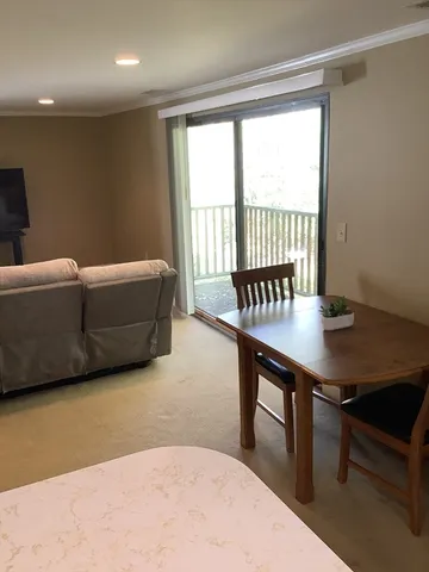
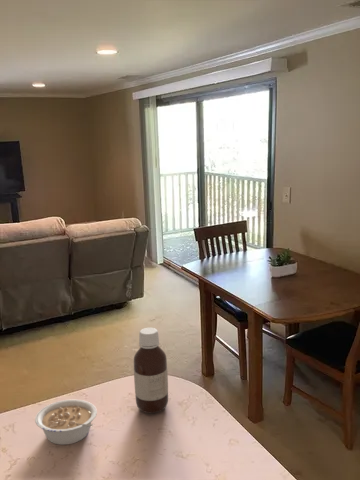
+ legume (69, 421)
+ bottle (150, 369)
